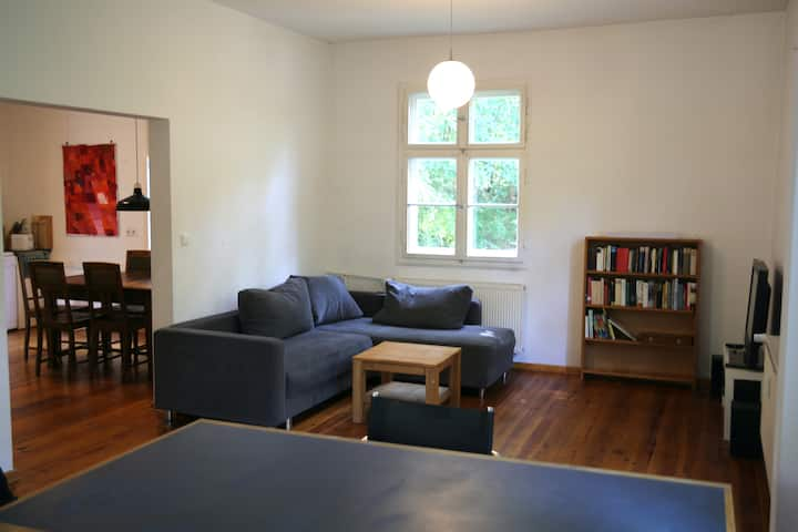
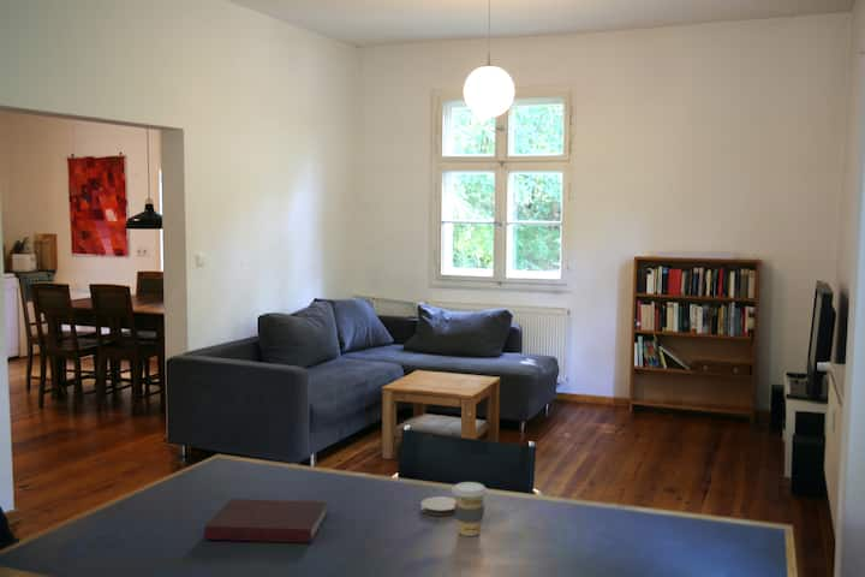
+ coaster (440, 505)
+ coffee cup (469, 508)
+ notebook (268, 519)
